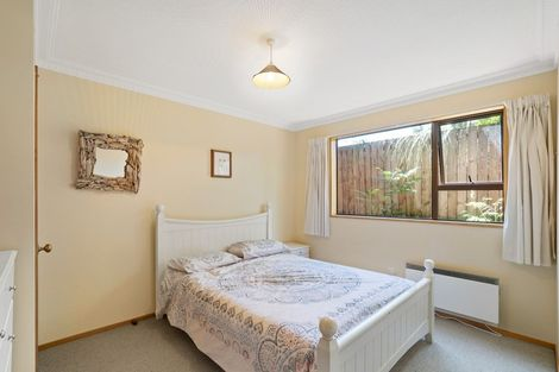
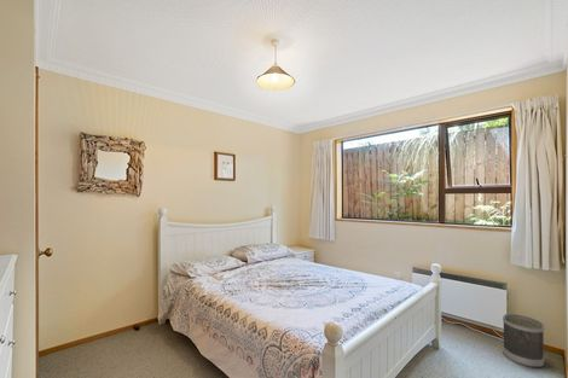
+ wastebasket (522, 339)
